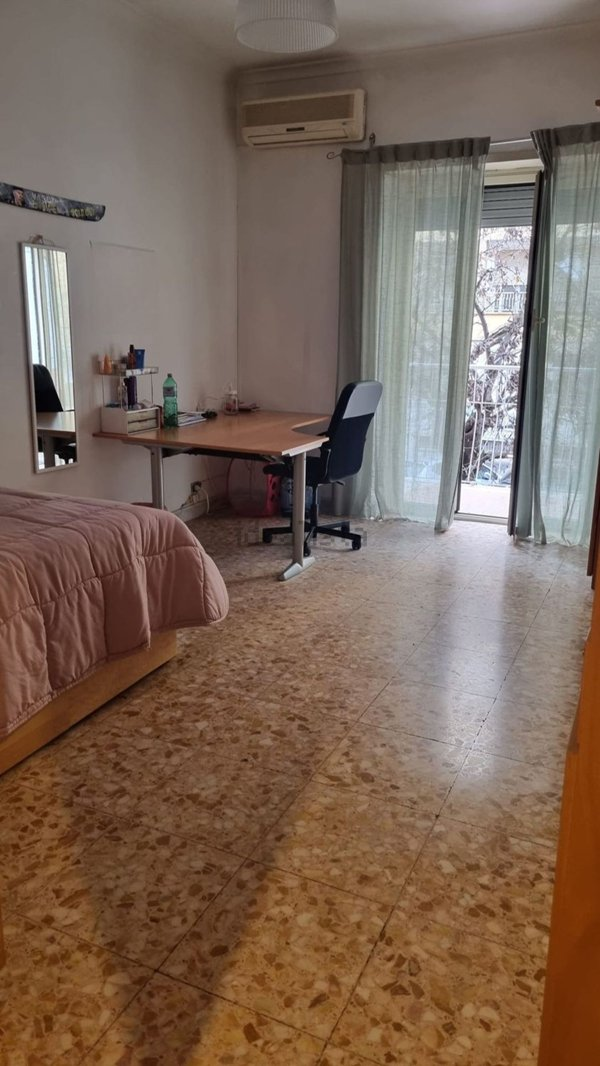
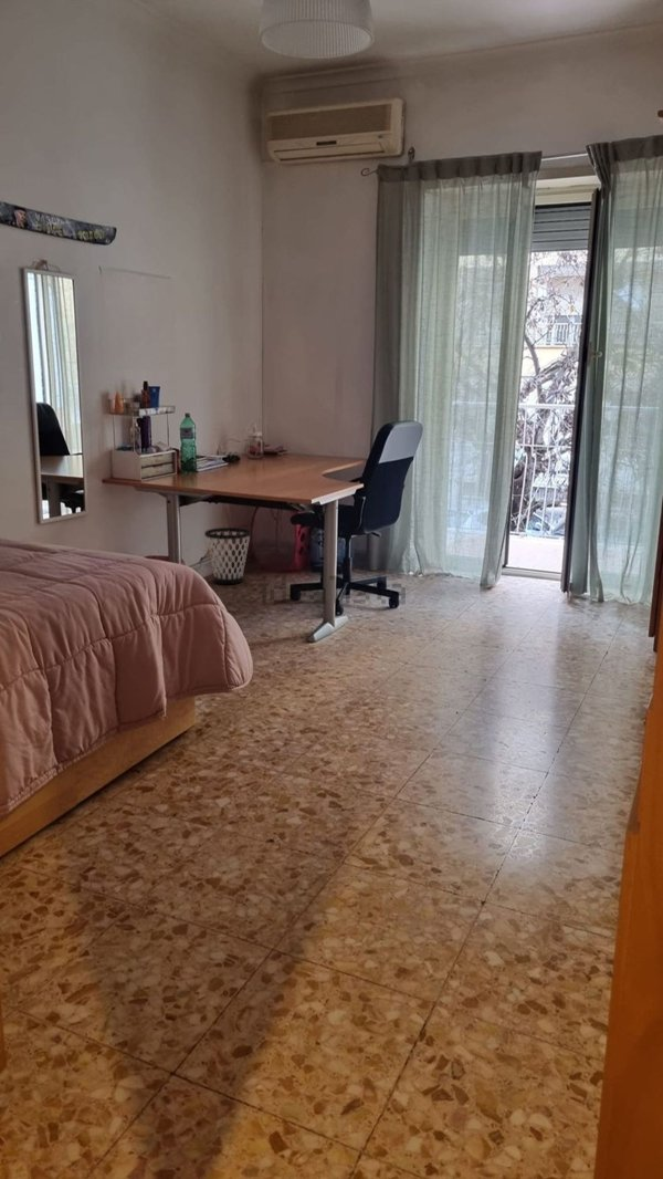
+ wastebasket (228, 556)
